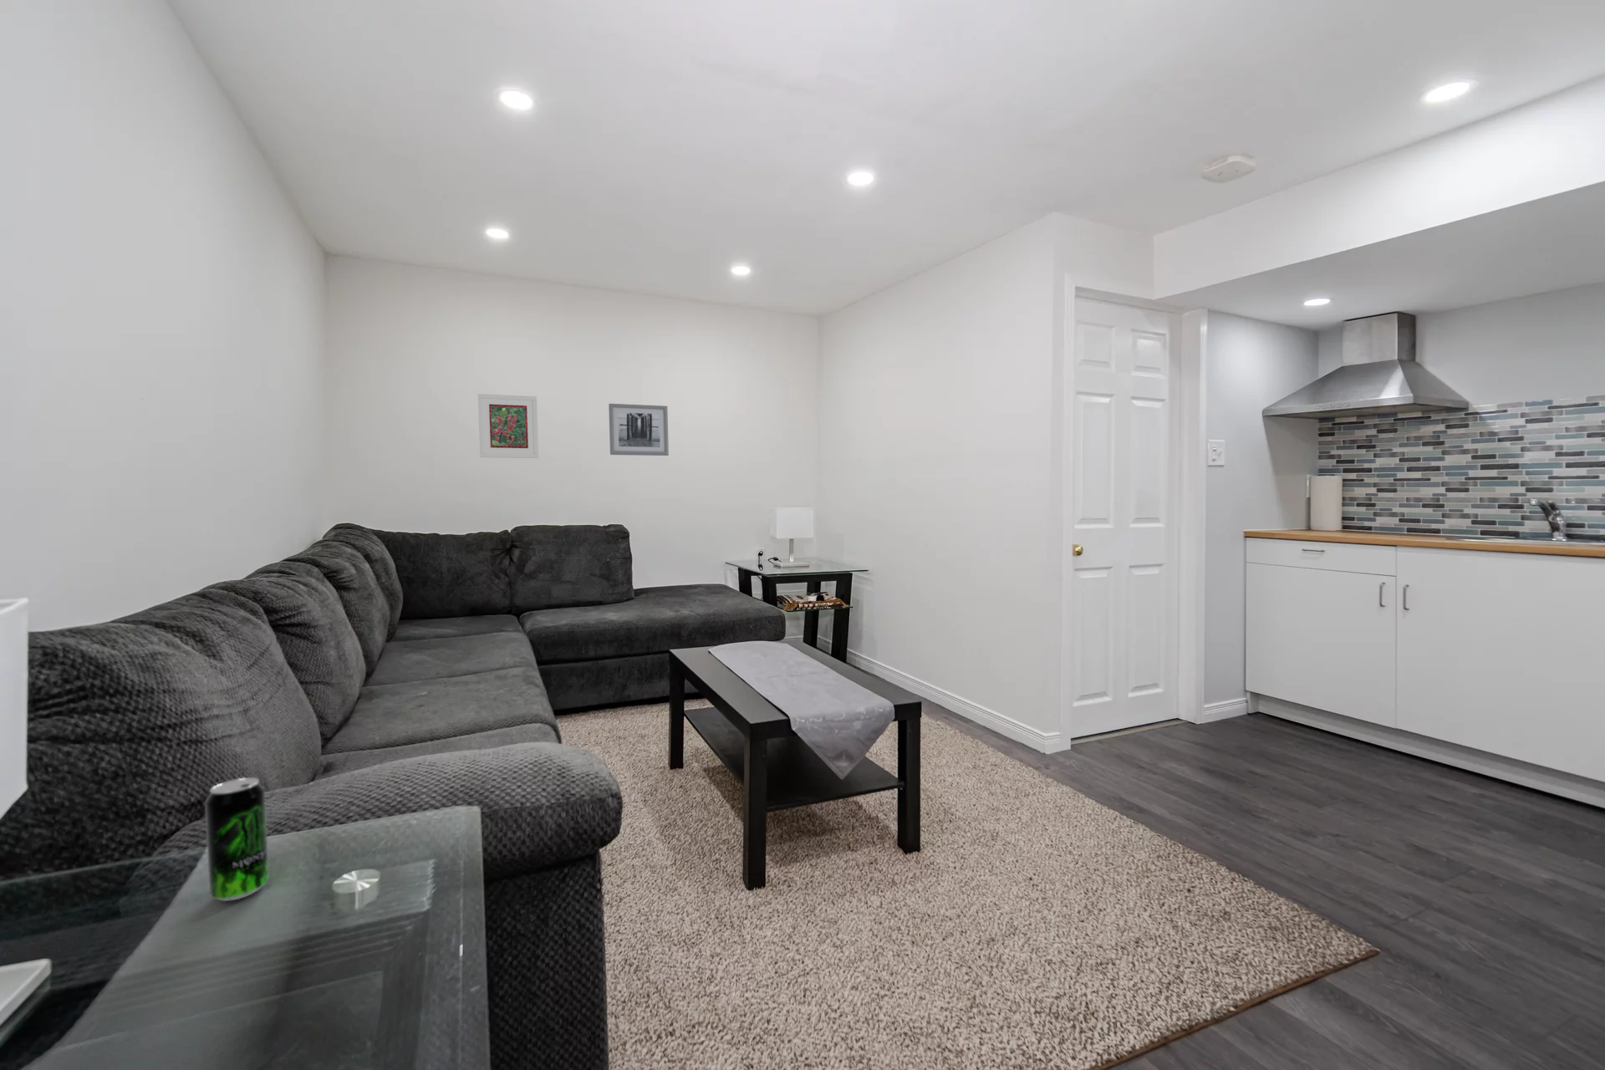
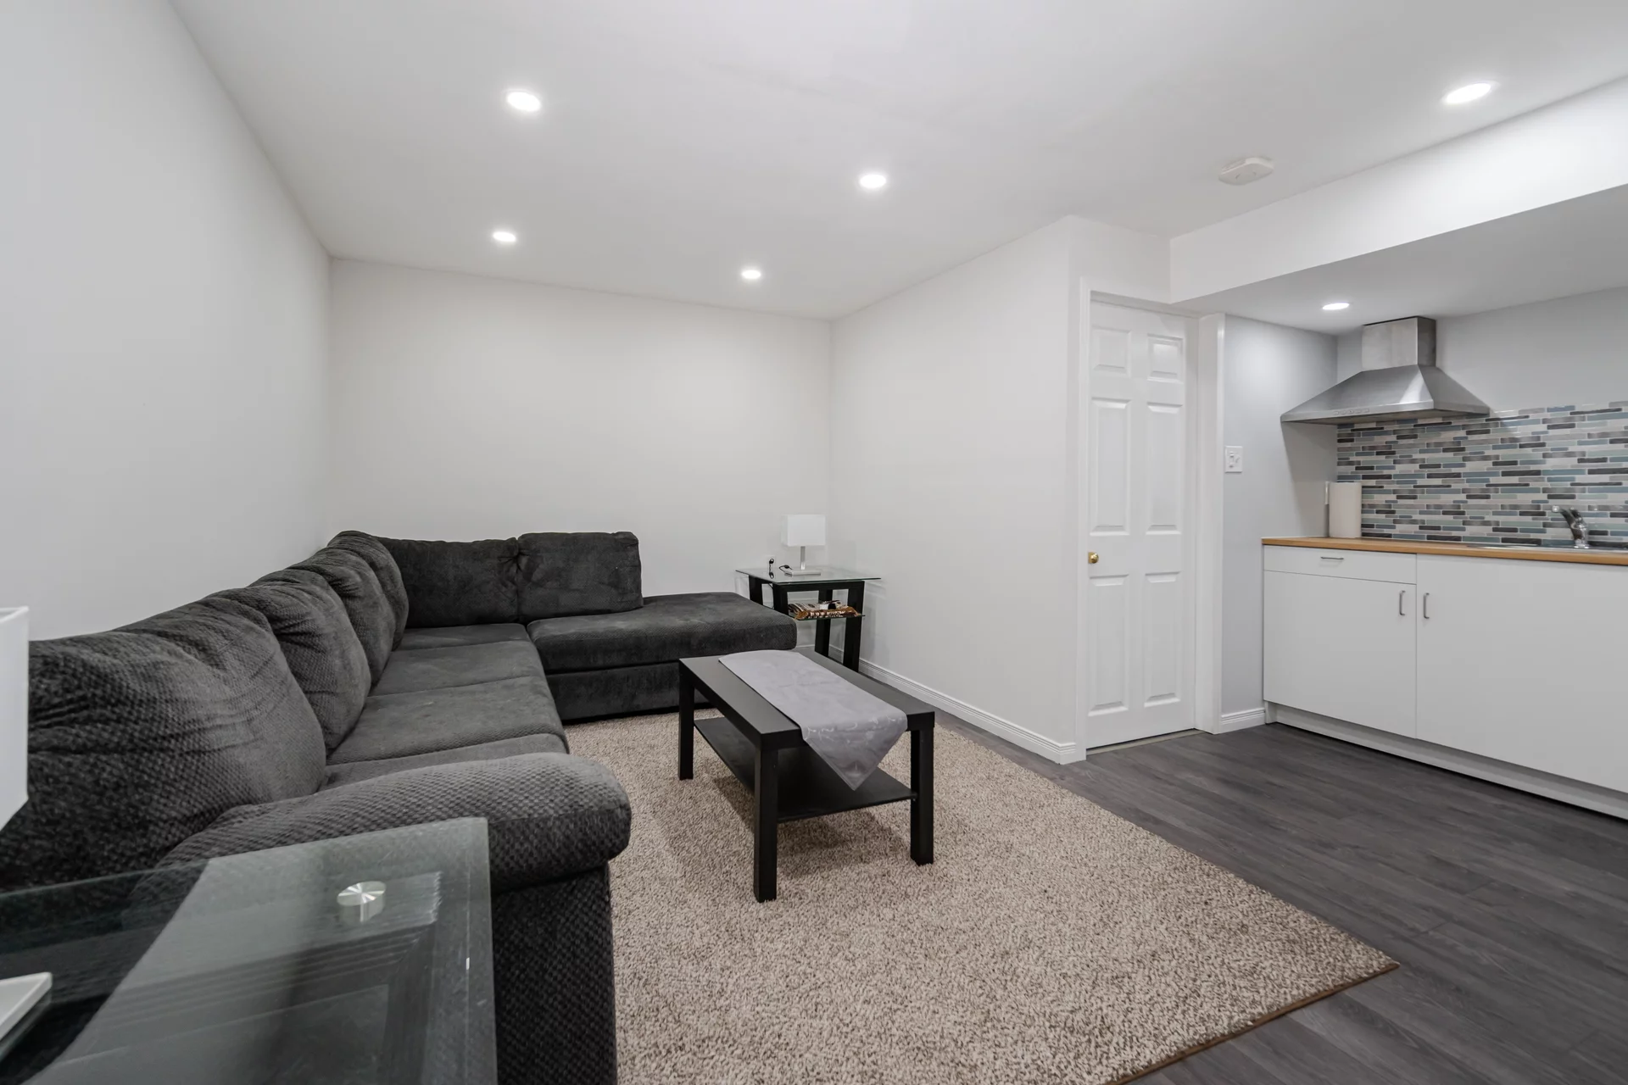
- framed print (509, 426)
- beverage can (238, 838)
- wall art (639, 430)
